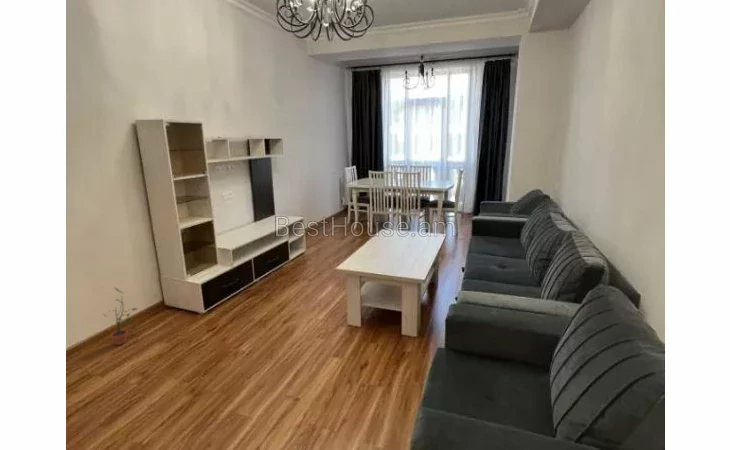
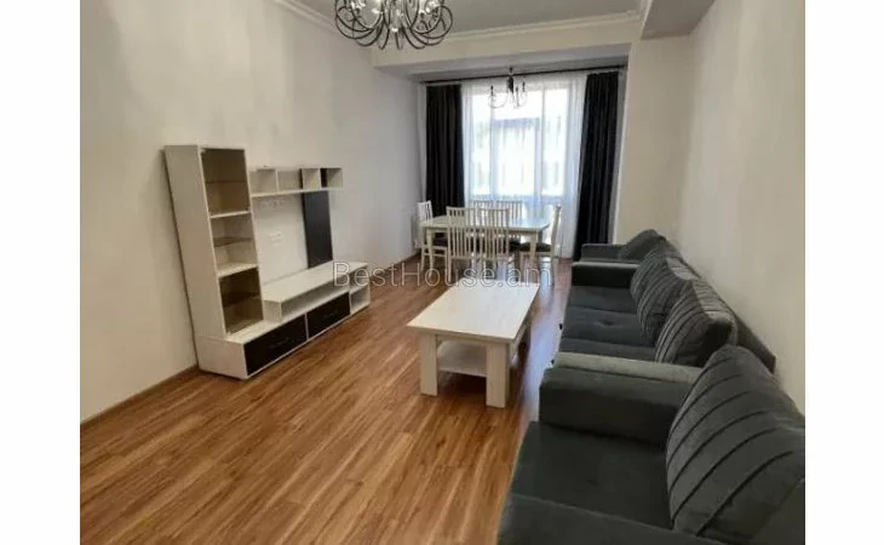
- potted plant (118, 318)
